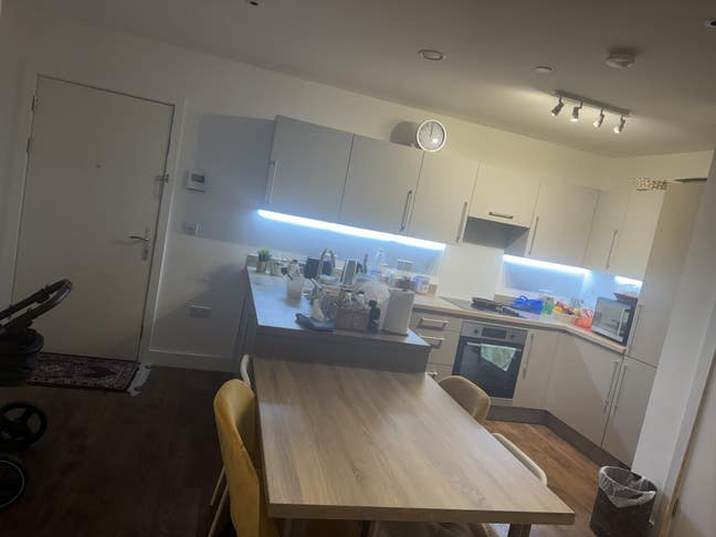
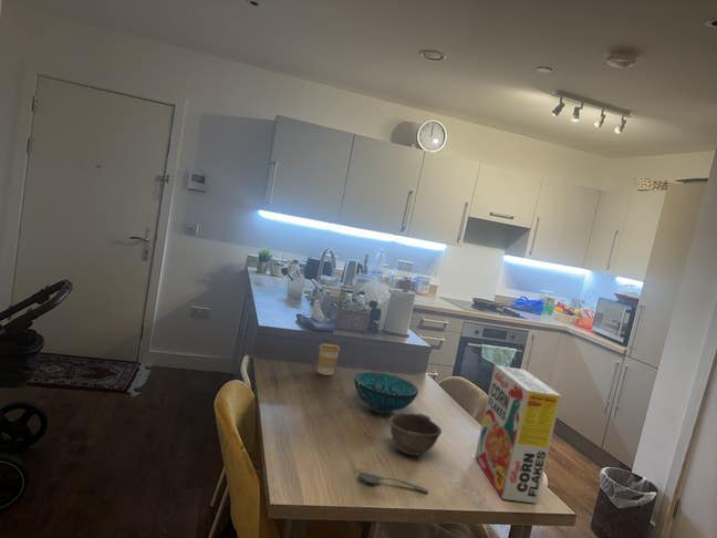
+ coffee cup (328, 358)
+ decorative bowl (383, 395)
+ soupspoon (393, 479)
+ cereal box (513, 430)
+ bowl (413, 435)
